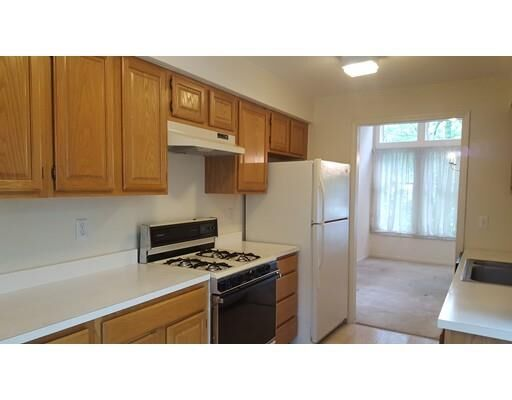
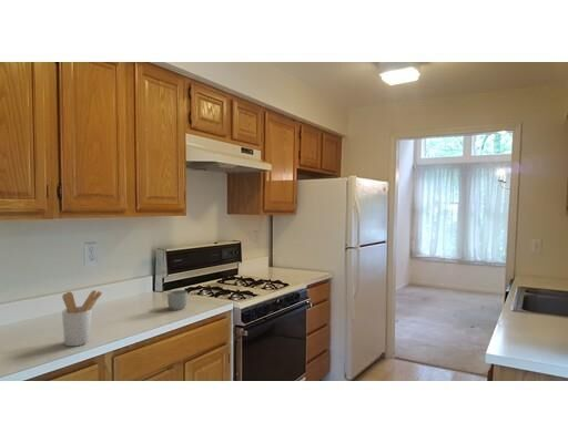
+ mug (179, 299)
+ utensil holder (83, 316)
